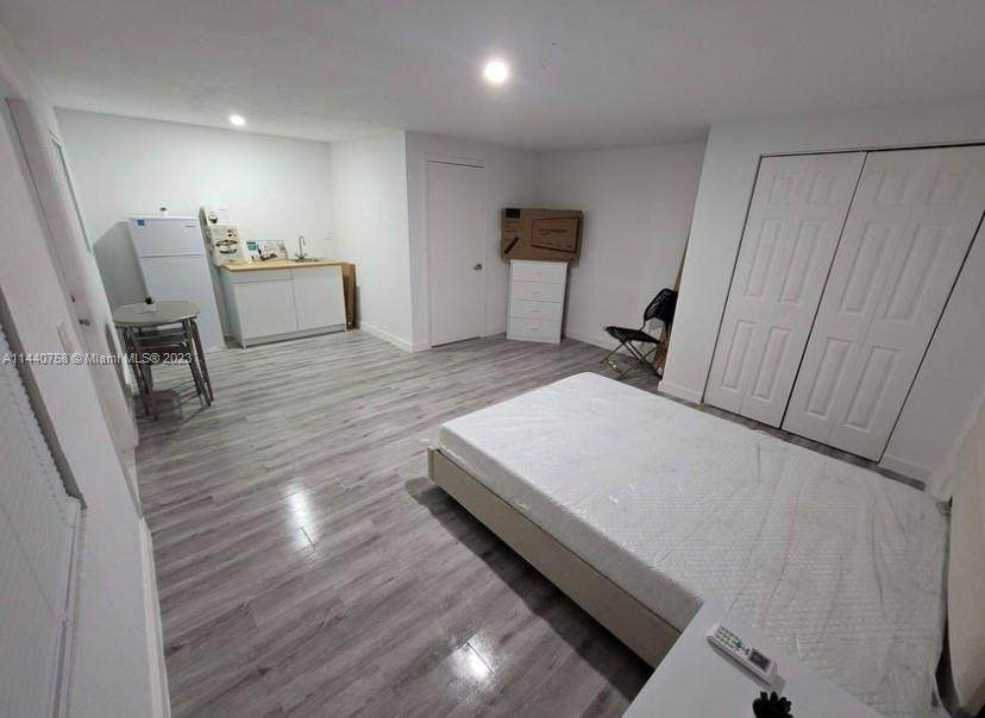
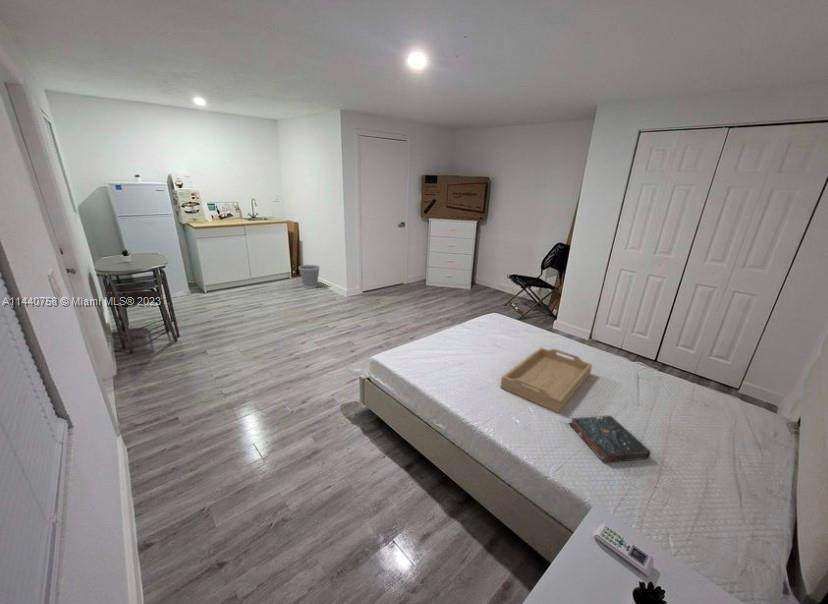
+ serving tray (548, 373)
+ wastebasket (309, 276)
+ book (608, 437)
